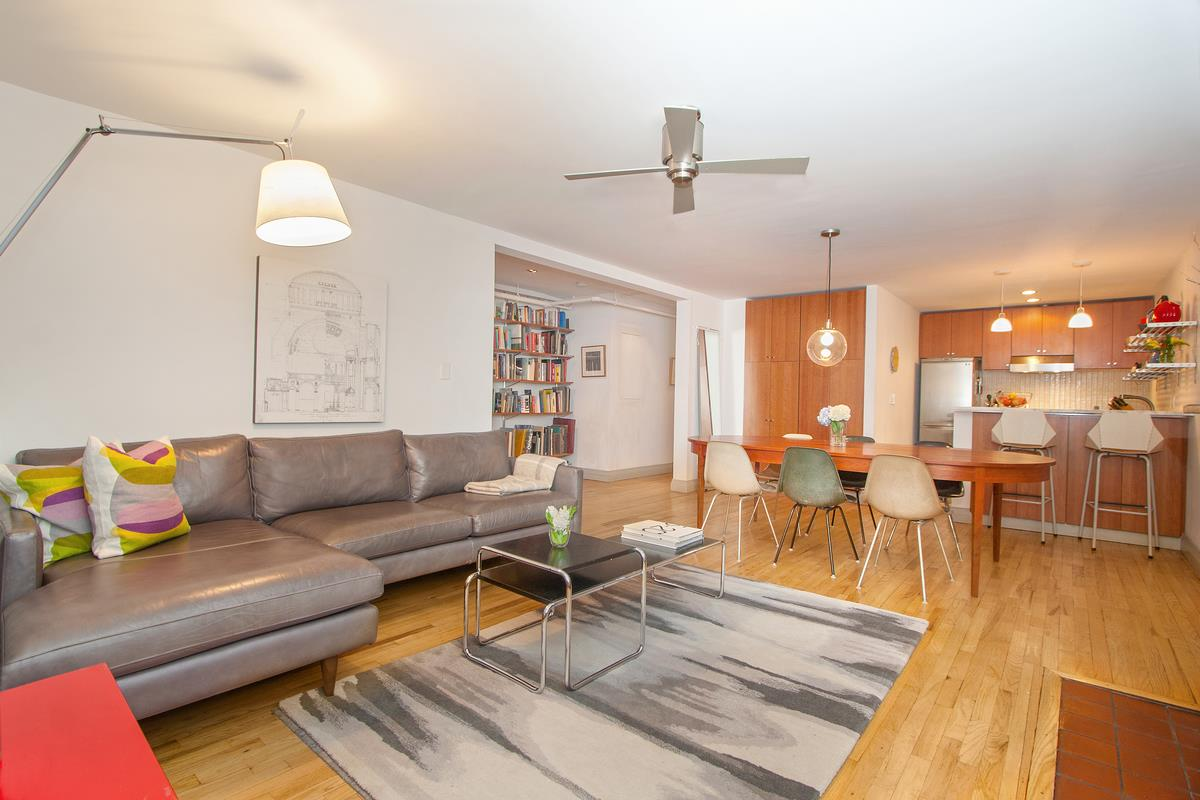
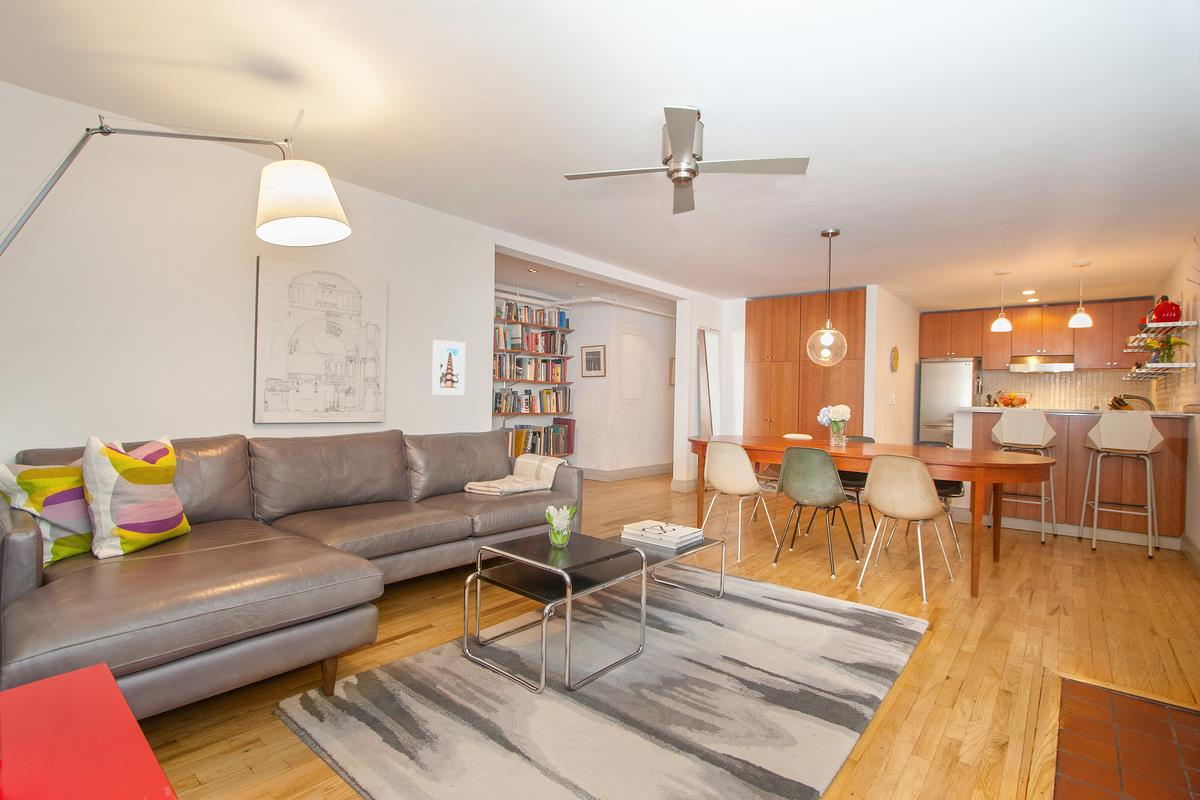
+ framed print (449, 368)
